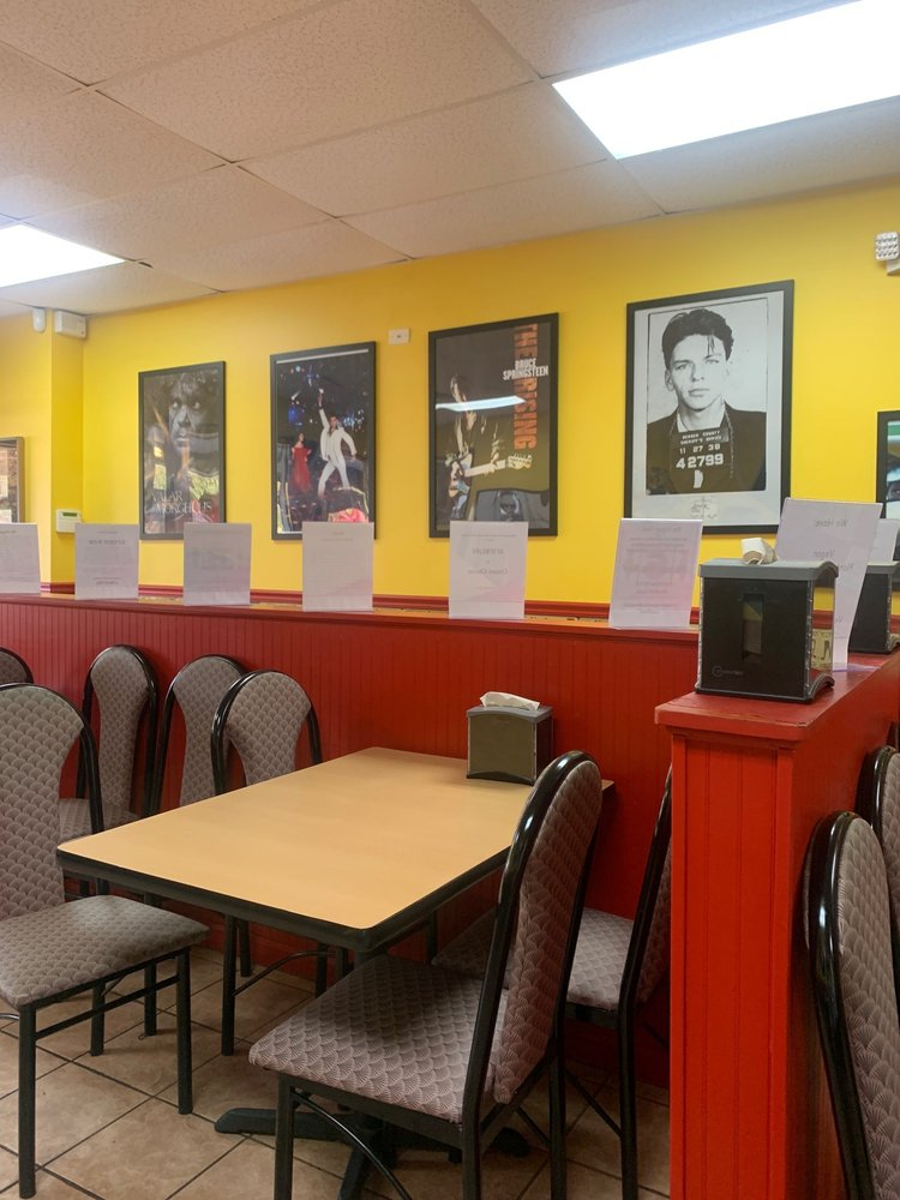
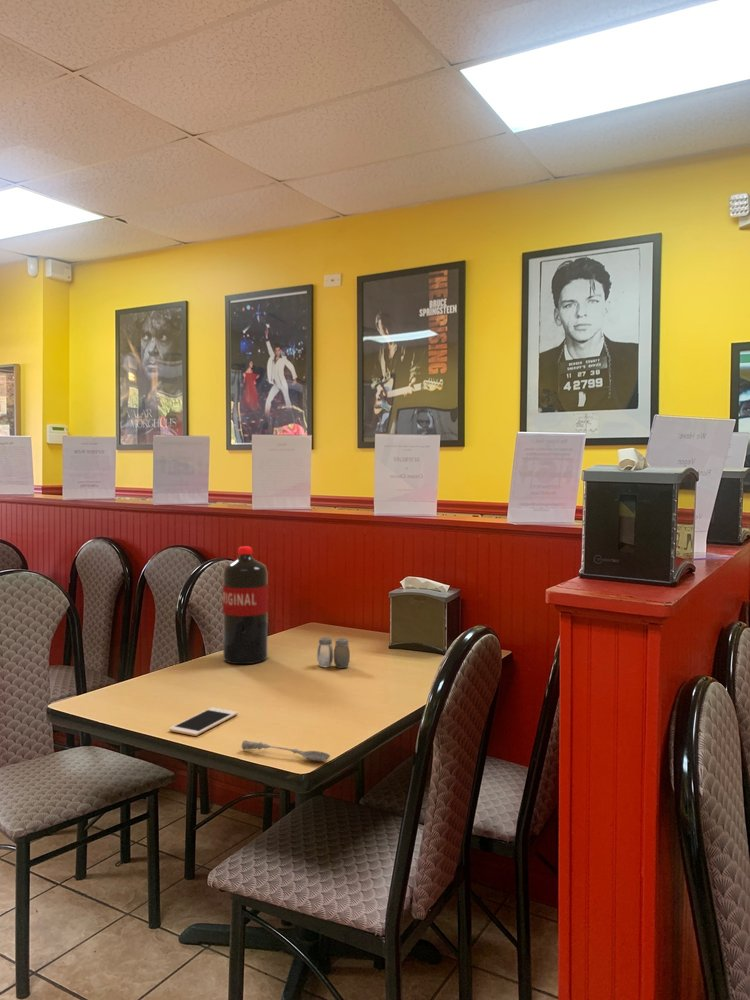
+ pop (245, 602)
+ salt and pepper shaker (334, 652)
+ cell phone (204, 721)
+ soupspoon (285, 749)
